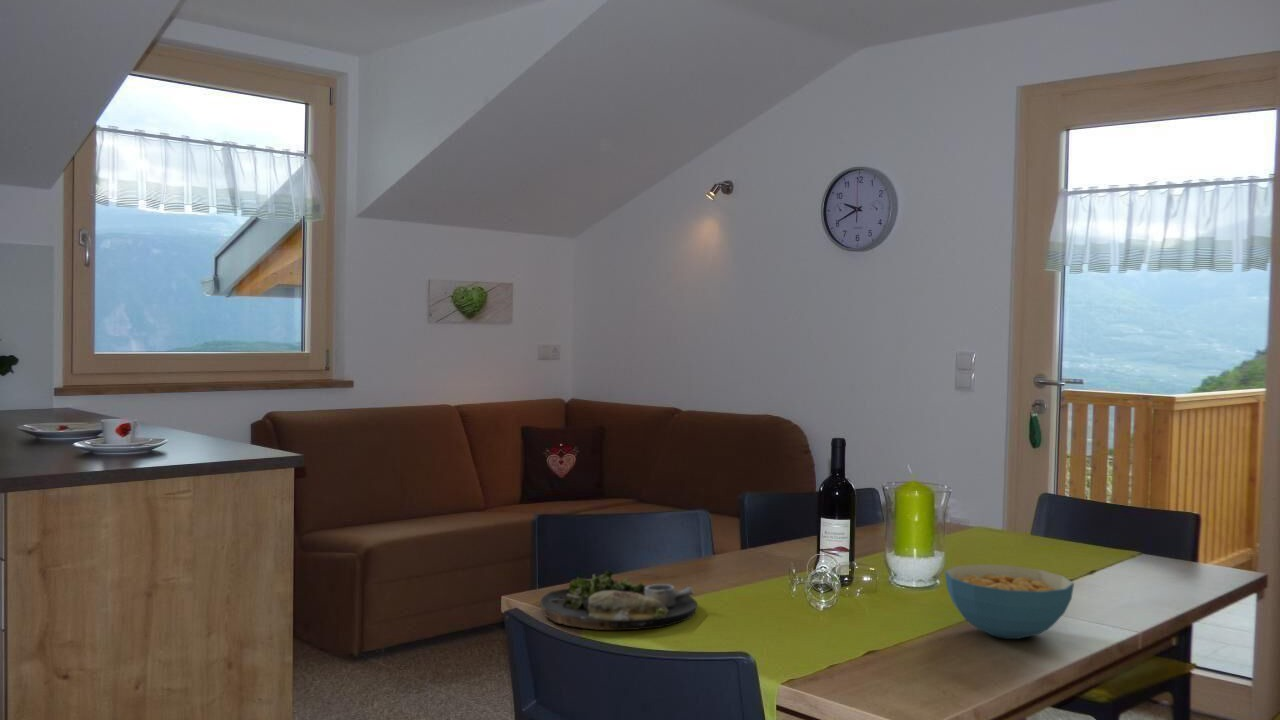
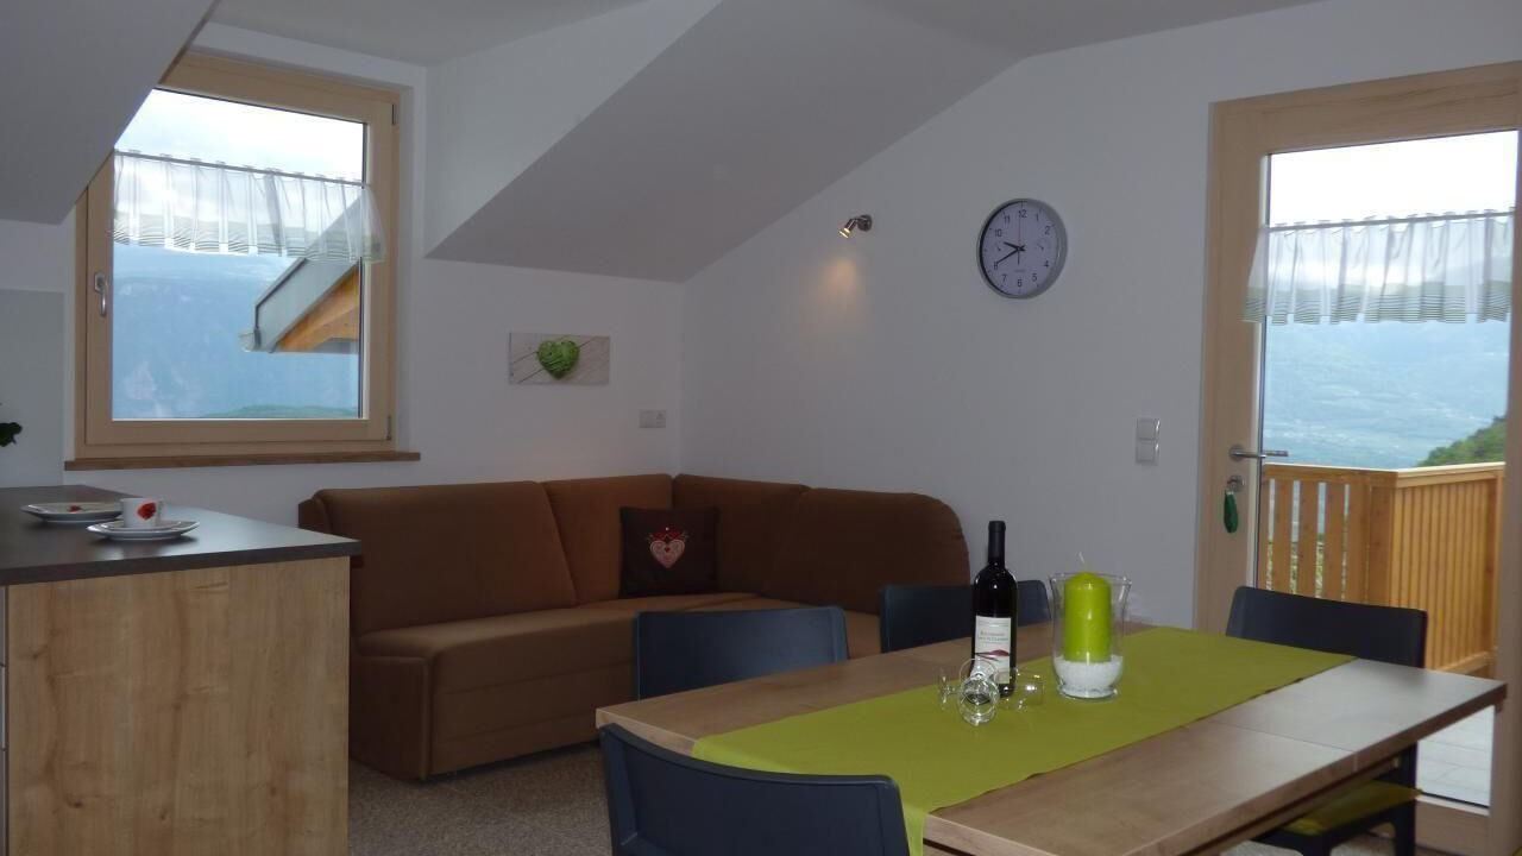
- dinner plate (618, 592)
- cereal bowl (1007, 606)
